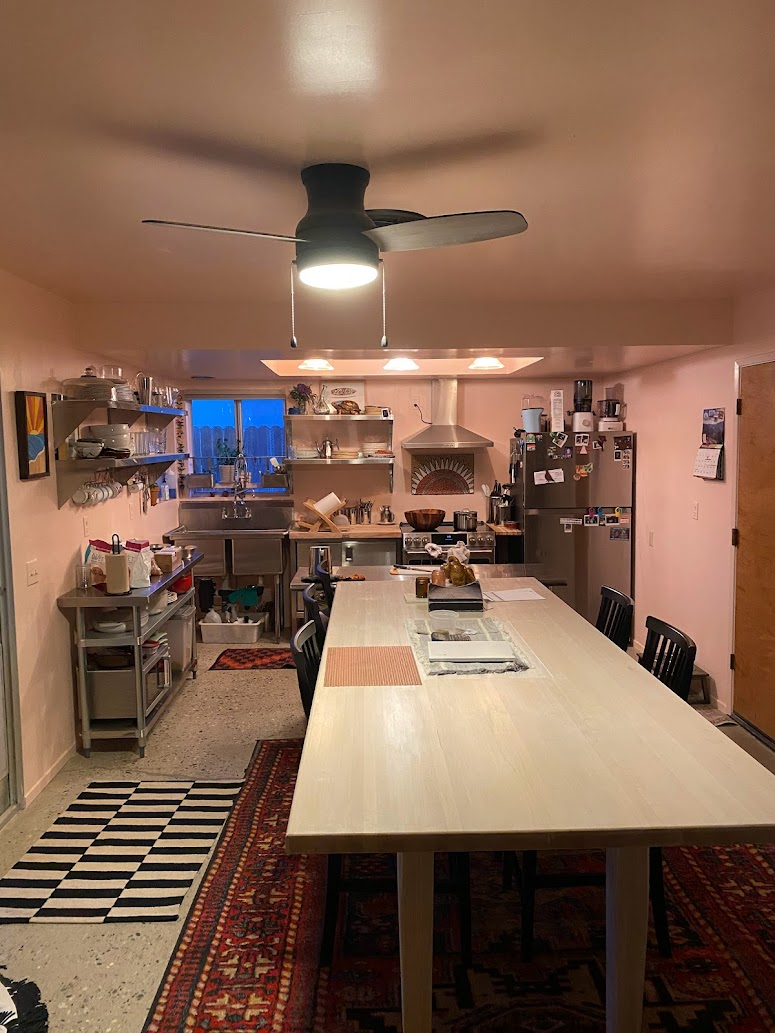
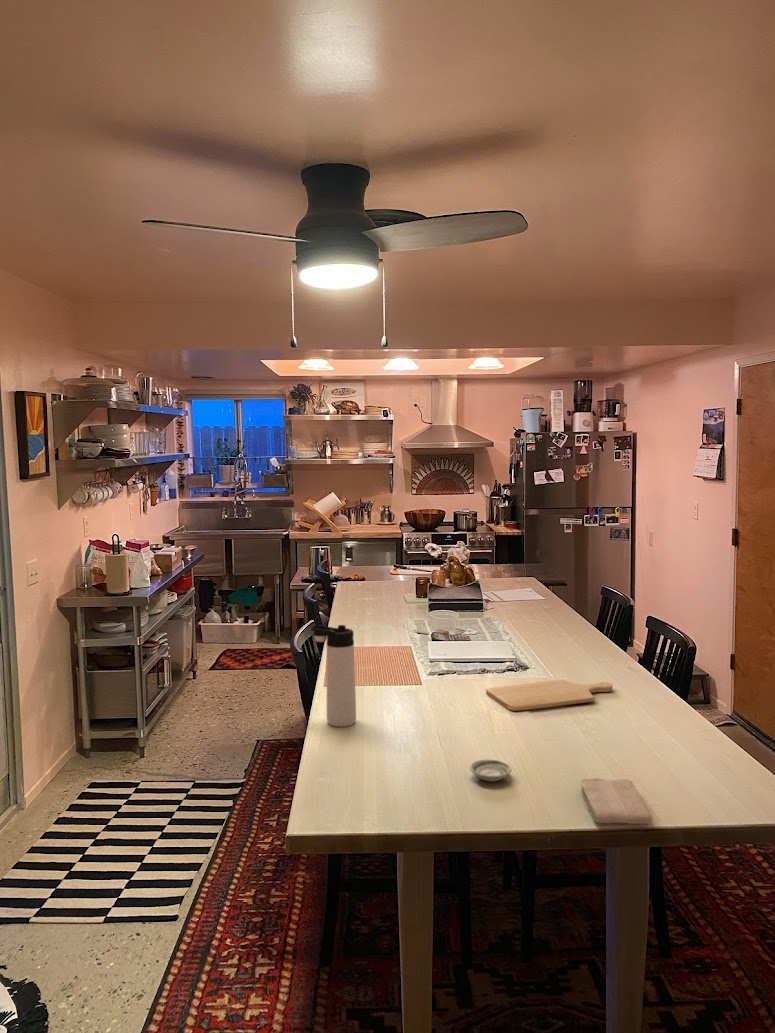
+ chopping board (555, 692)
+ saucer (490, 772)
+ washcloth (613, 799)
+ thermos bottle (333, 674)
